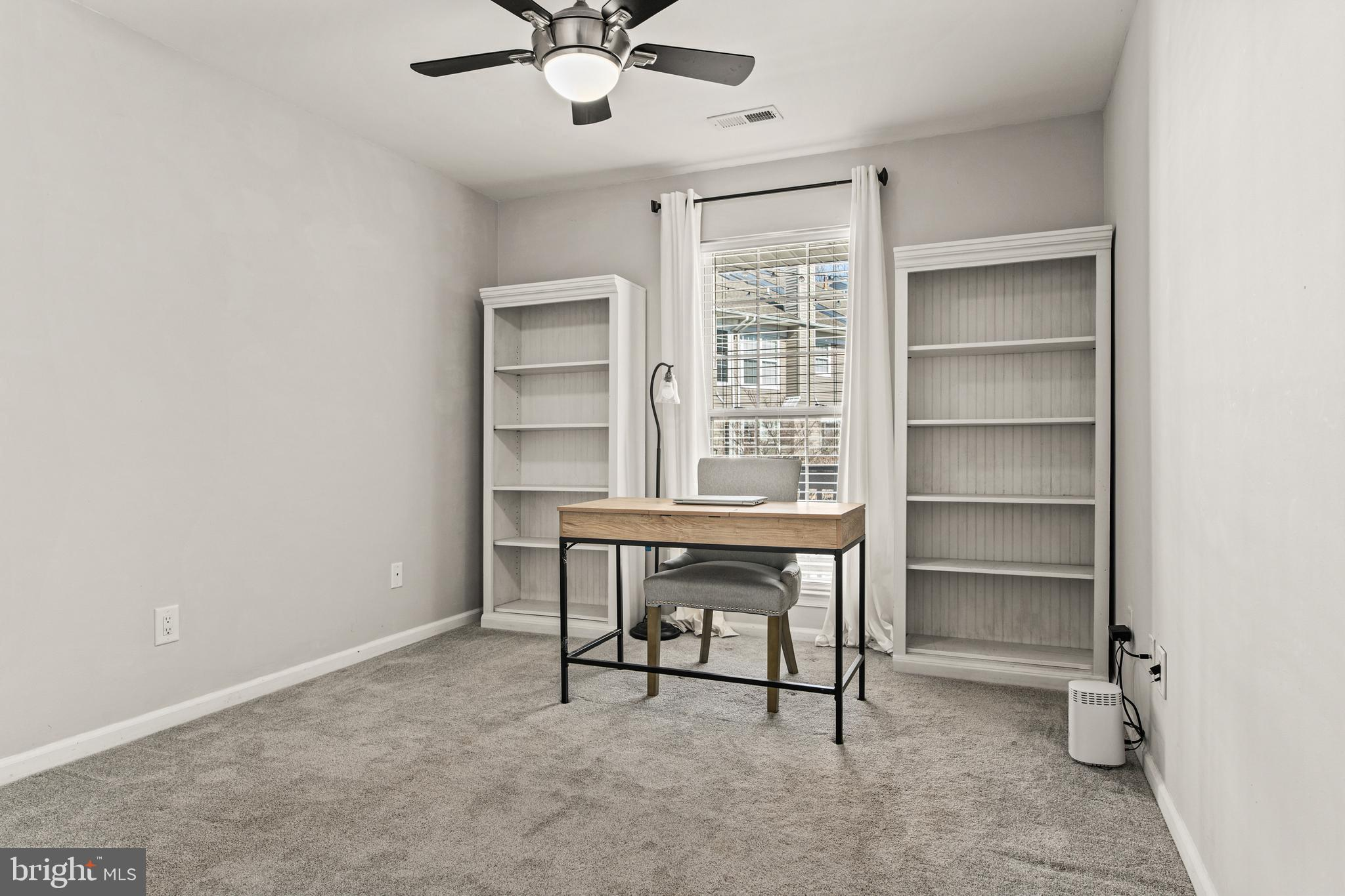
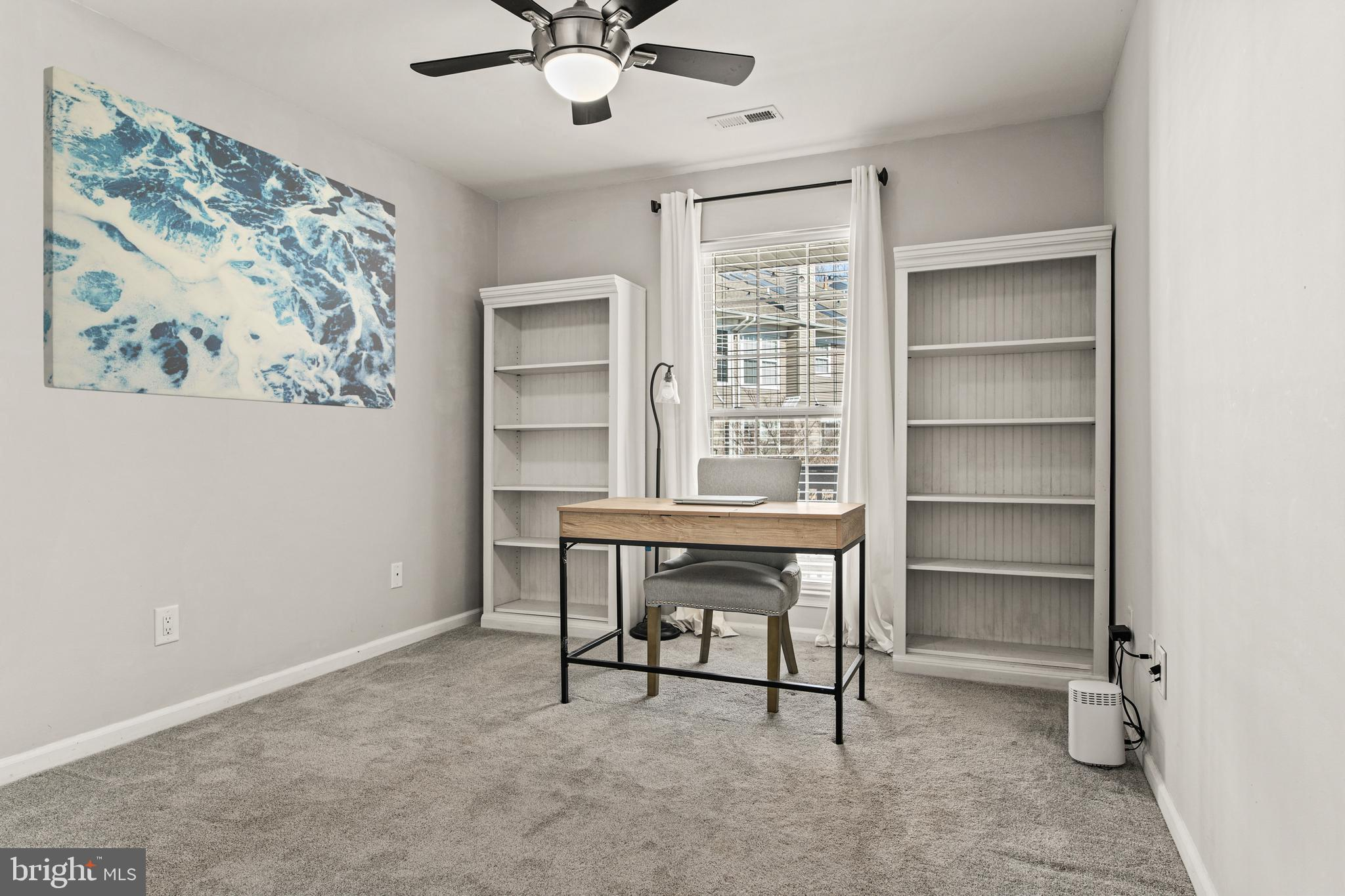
+ wall art (257, 276)
